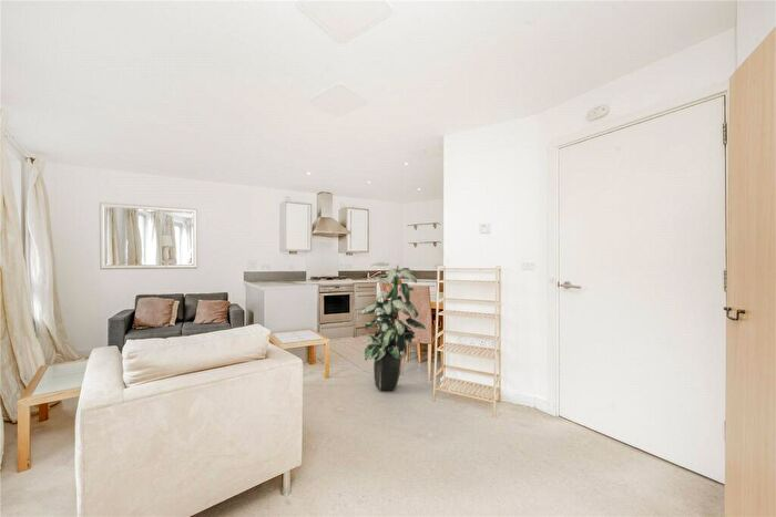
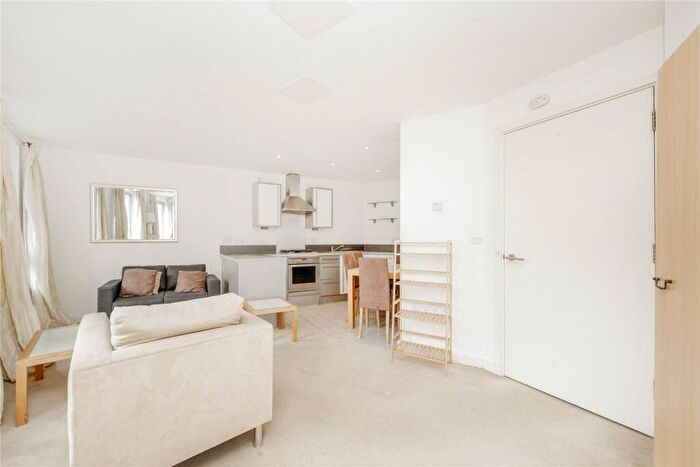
- indoor plant (388, 324)
